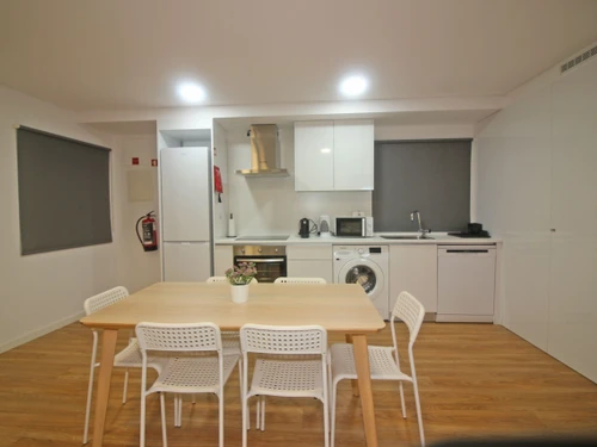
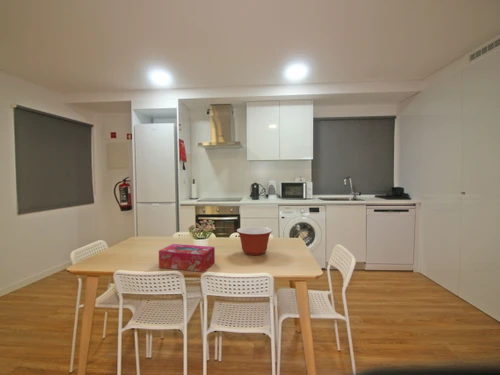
+ tissue box (187, 256)
+ mixing bowl (254, 241)
